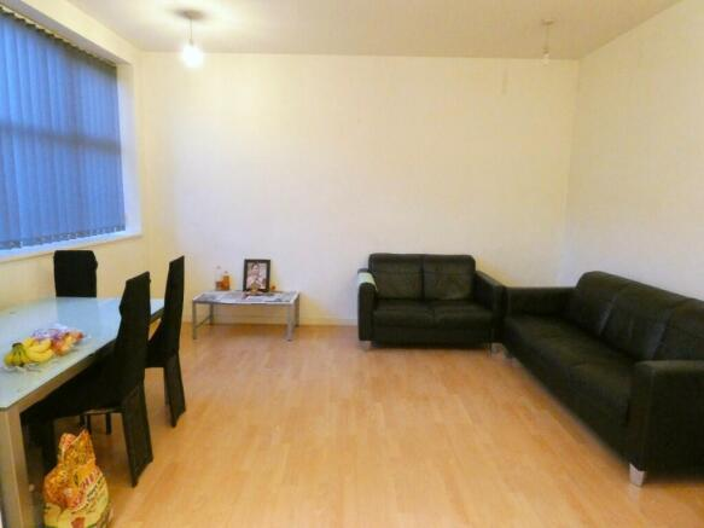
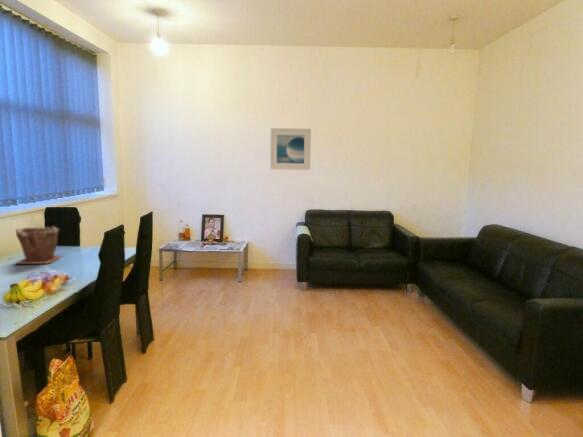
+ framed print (290, 149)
+ plant pot (38, 244)
